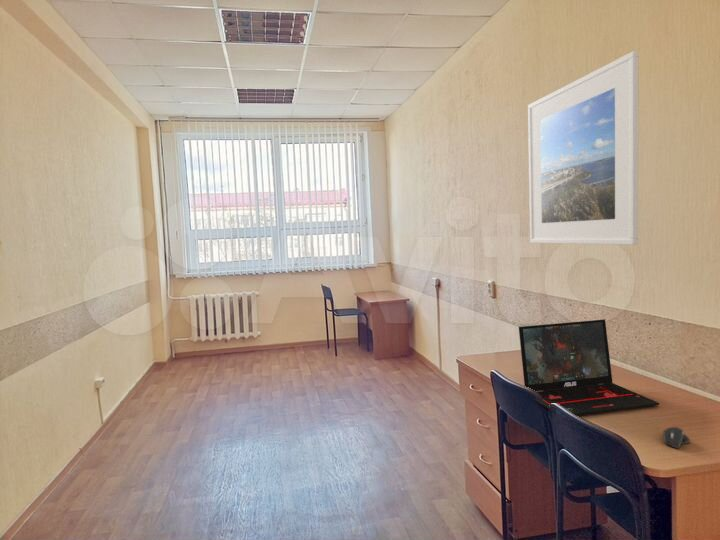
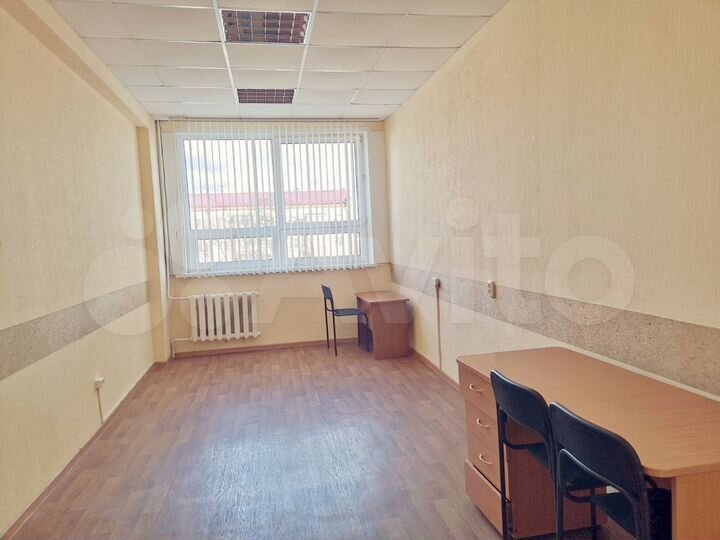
- computer mouse (676, 435)
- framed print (574, 164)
- laptop (585, 364)
